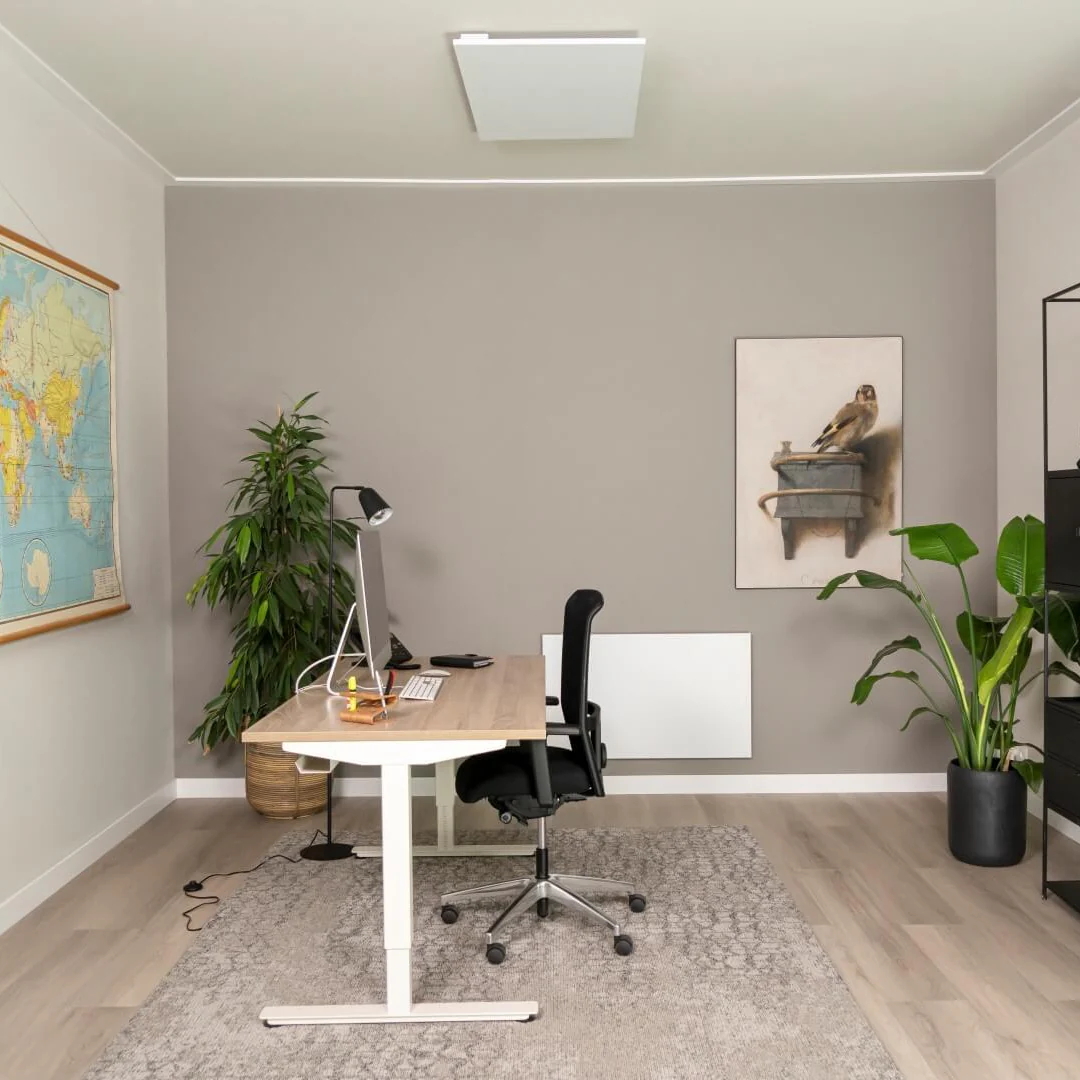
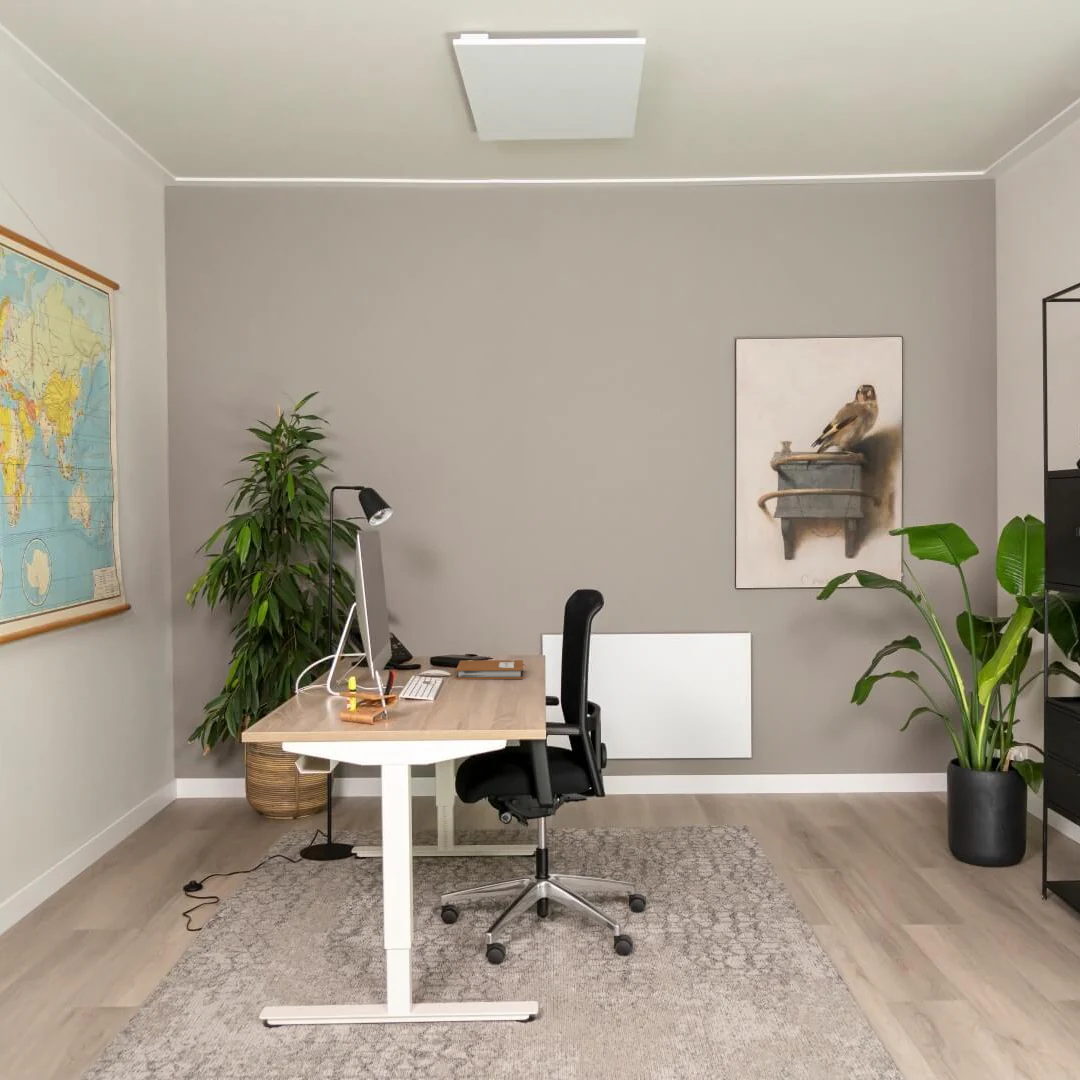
+ notebook (492, 669)
